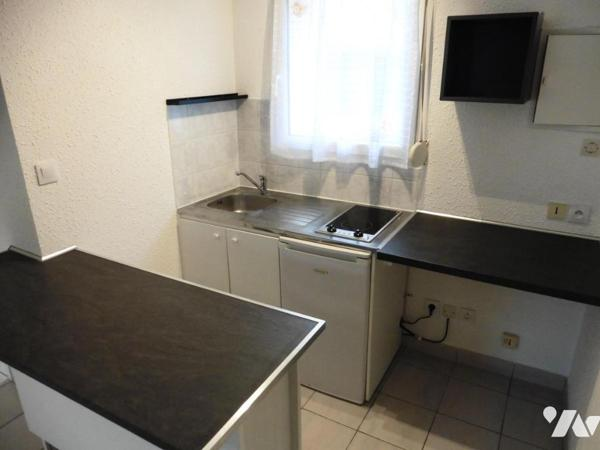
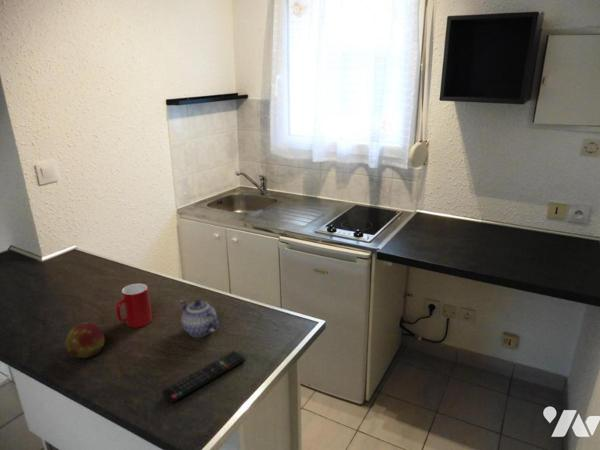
+ cup (131, 307)
+ fruit (83, 342)
+ teapot (198, 316)
+ remote control (205, 376)
